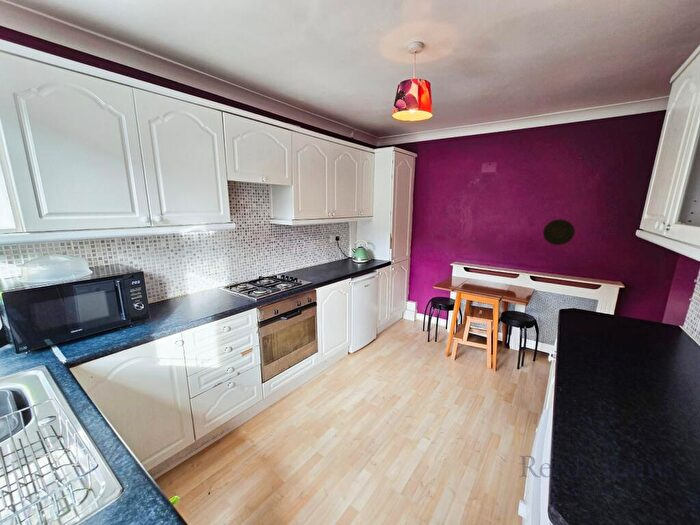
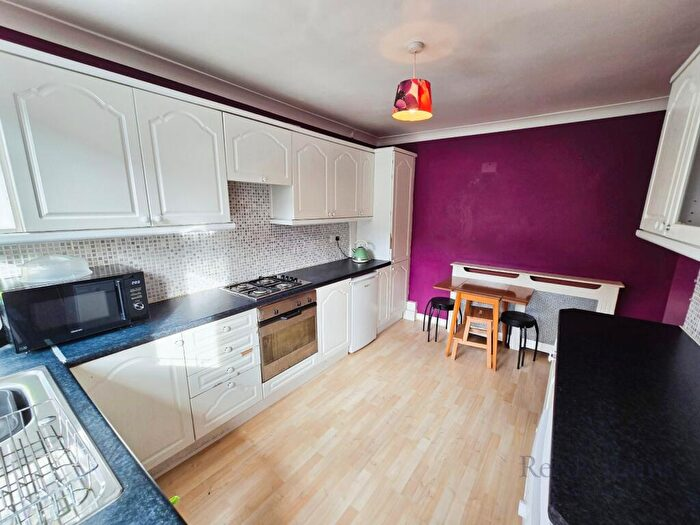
- decorative plate (558, 232)
